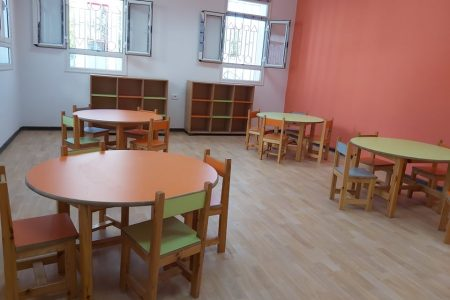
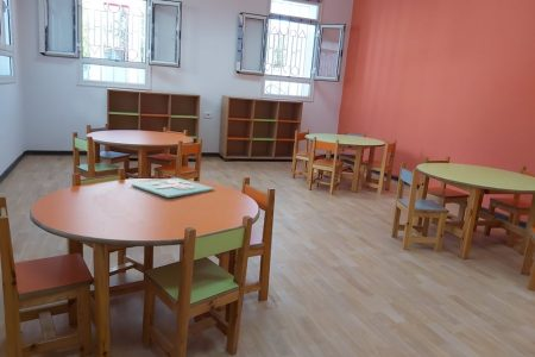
+ puzzle (172, 186)
